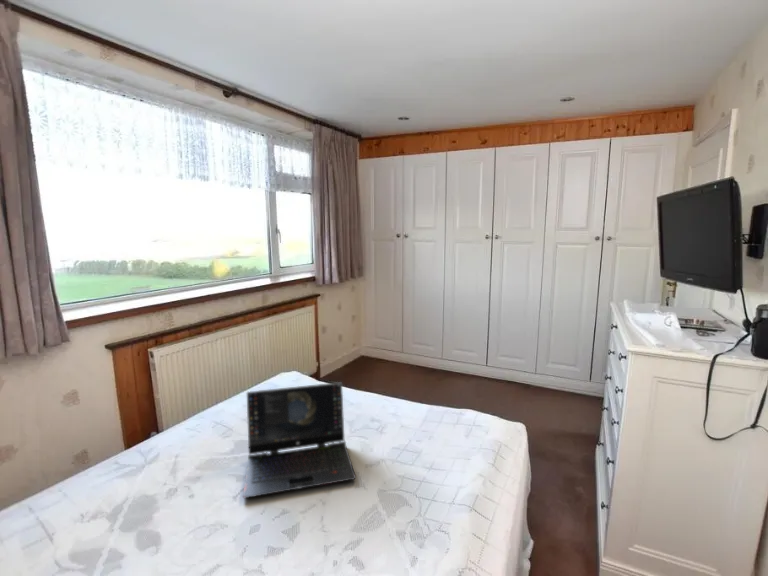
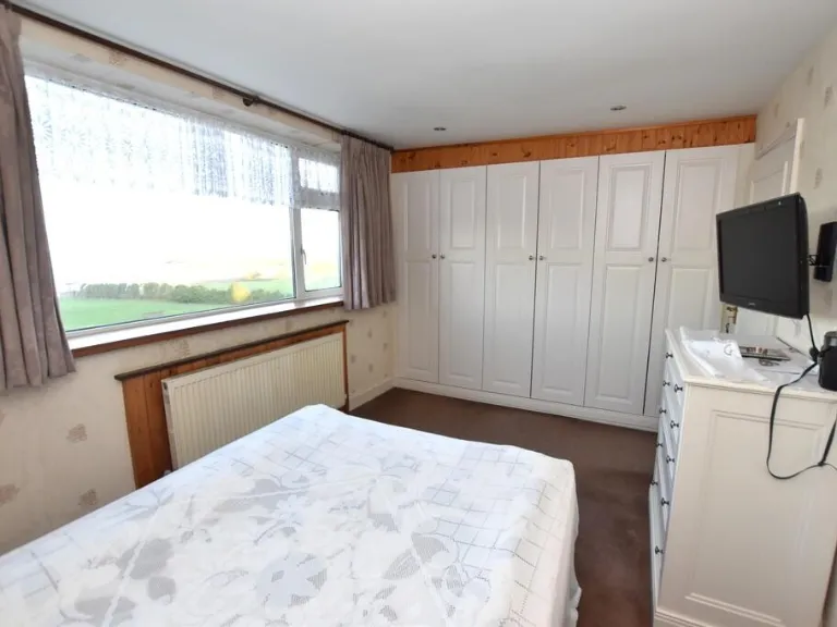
- laptop computer (298, 434)
